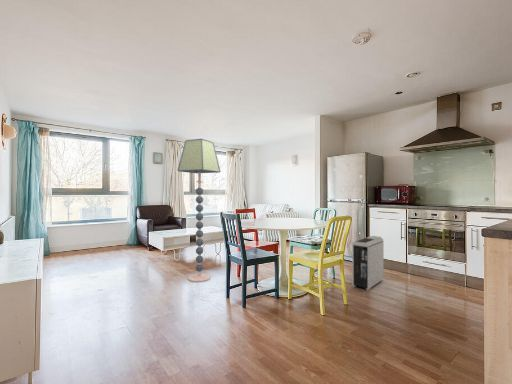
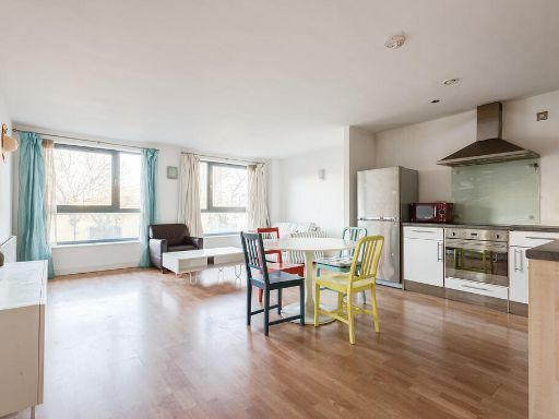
- floor lamp (199, 209)
- air purifier (368, 261)
